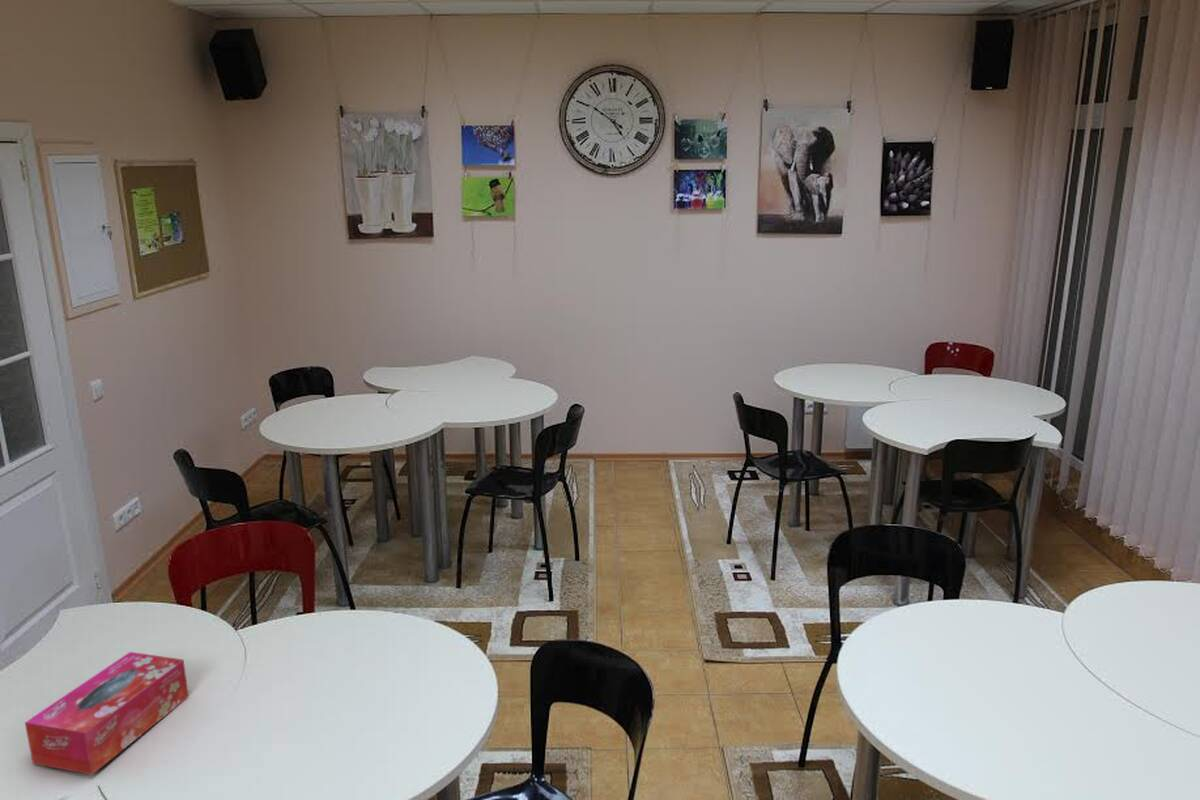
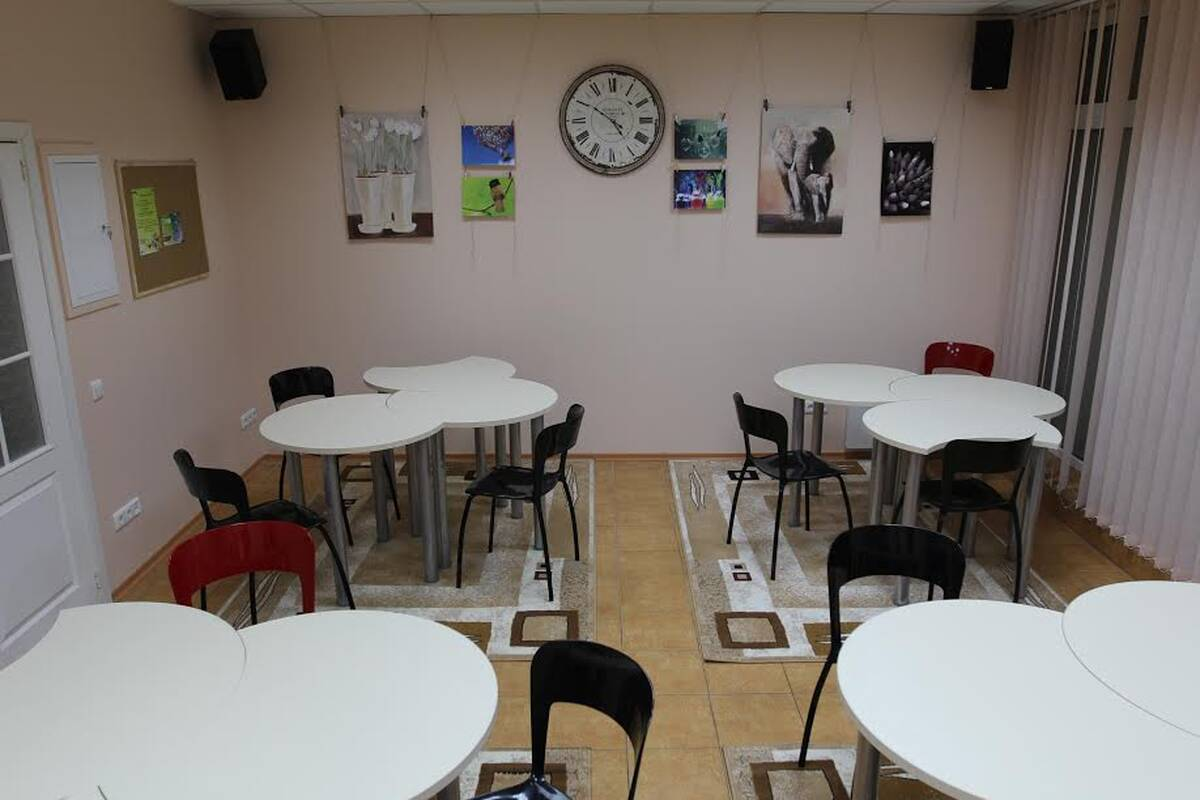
- tissue box (112, 708)
